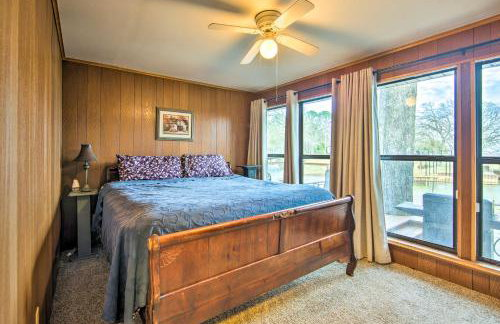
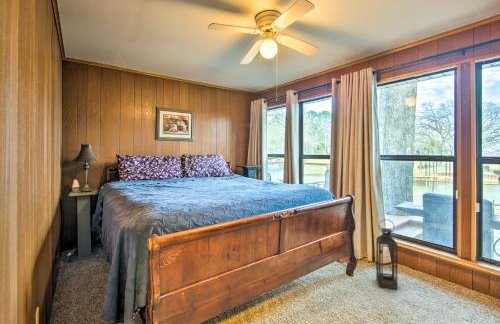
+ lantern (382, 251)
